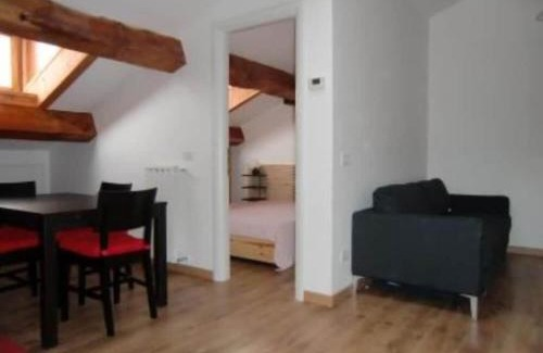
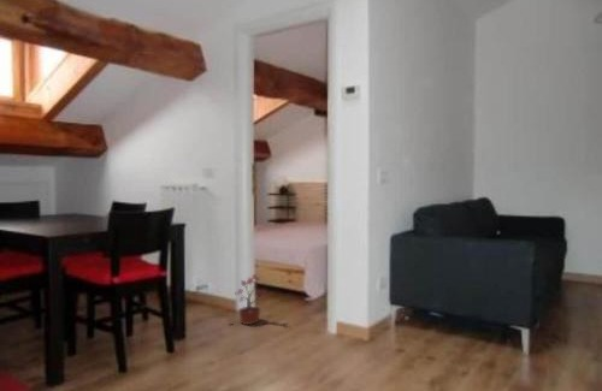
+ potted plant (247, 298)
